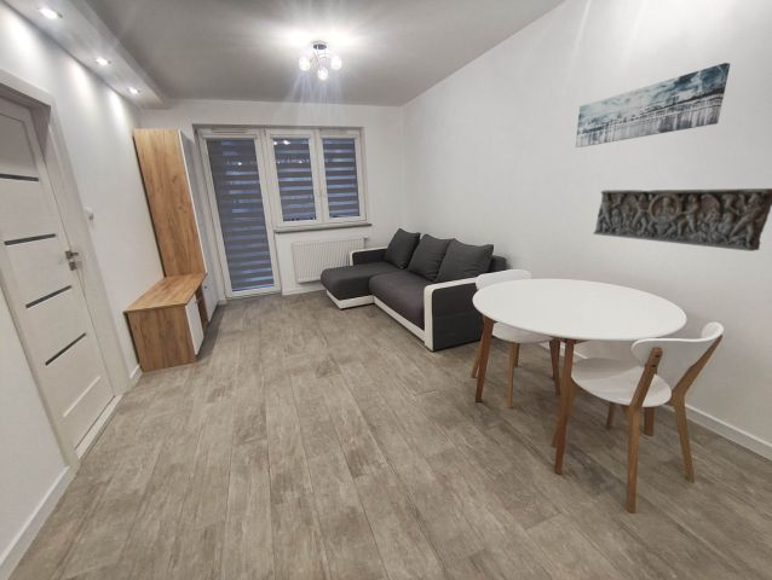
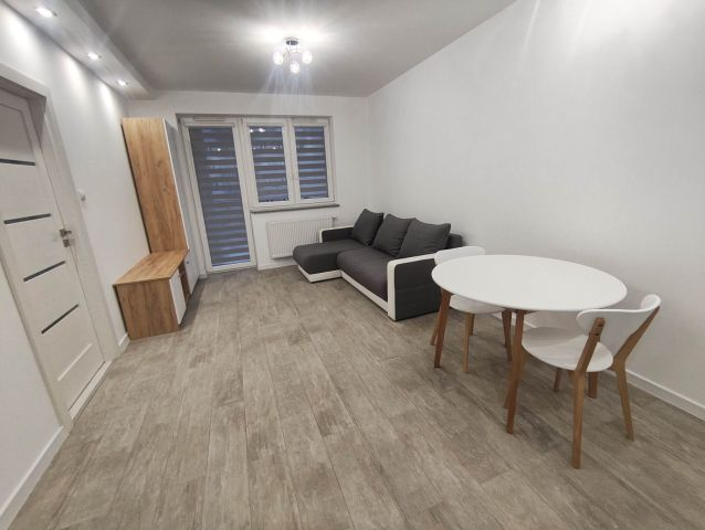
- wall art (638, 114)
- wall relief (667, 215)
